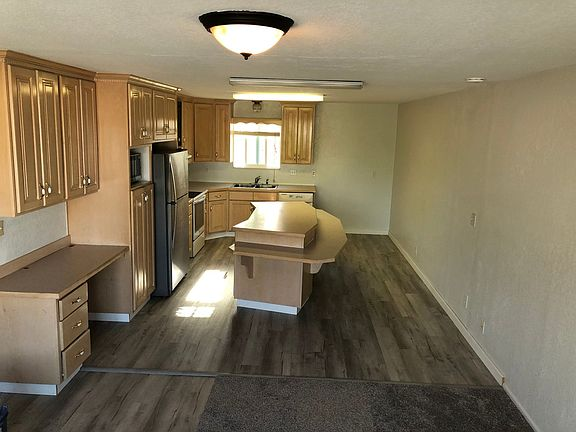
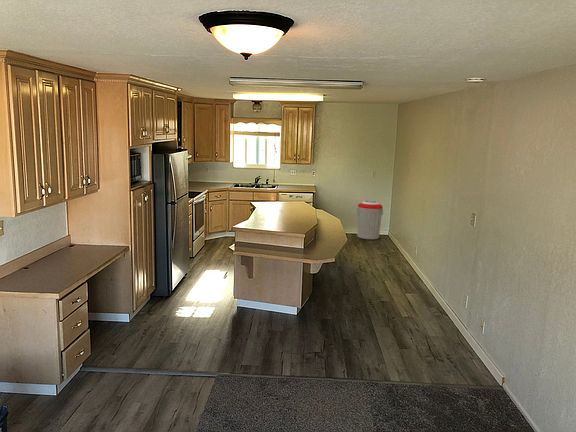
+ trash can (369, 219)
